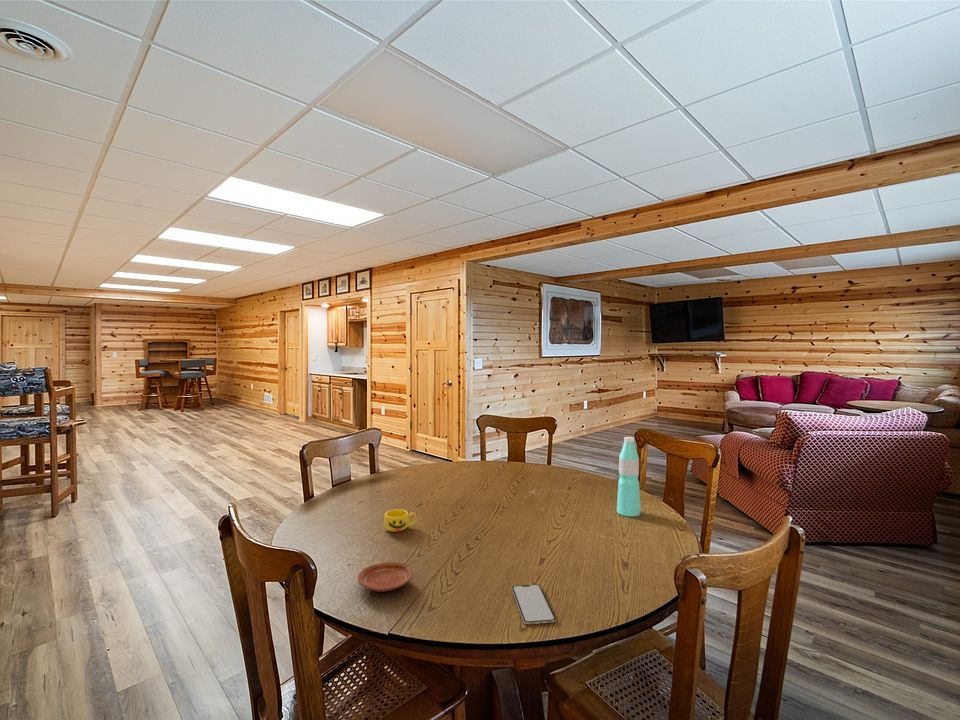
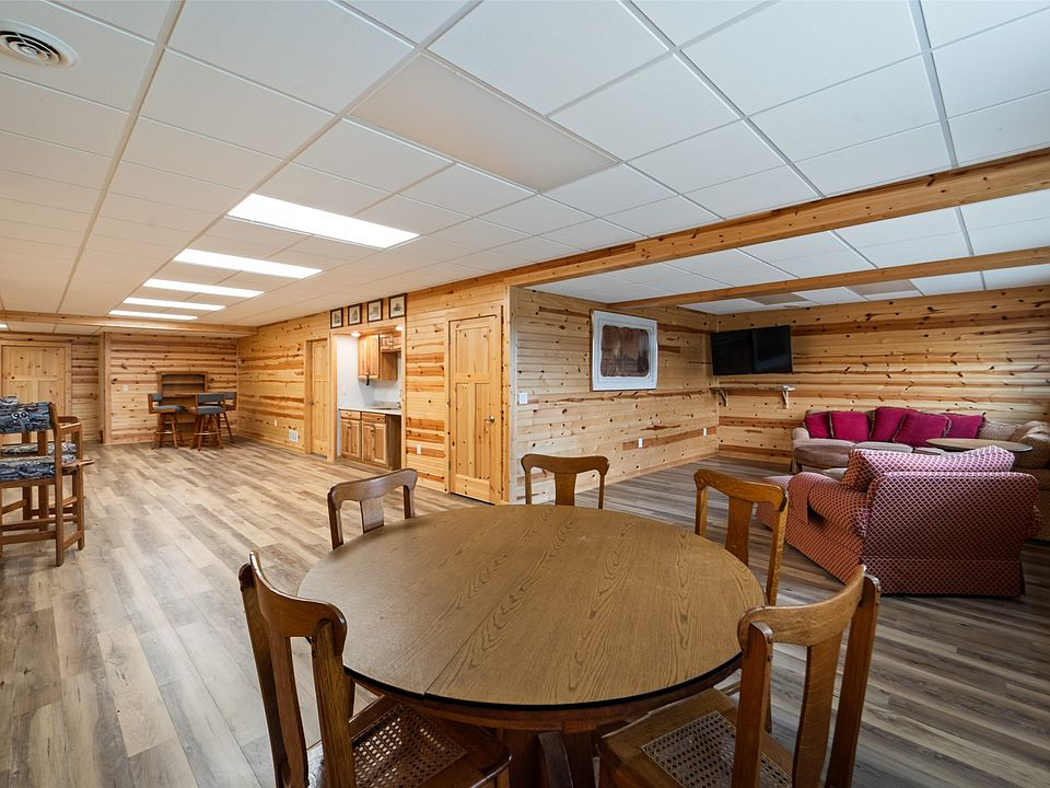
- water bottle (628, 475)
- smartphone (532, 602)
- plate (385, 580)
- cup (400, 520)
